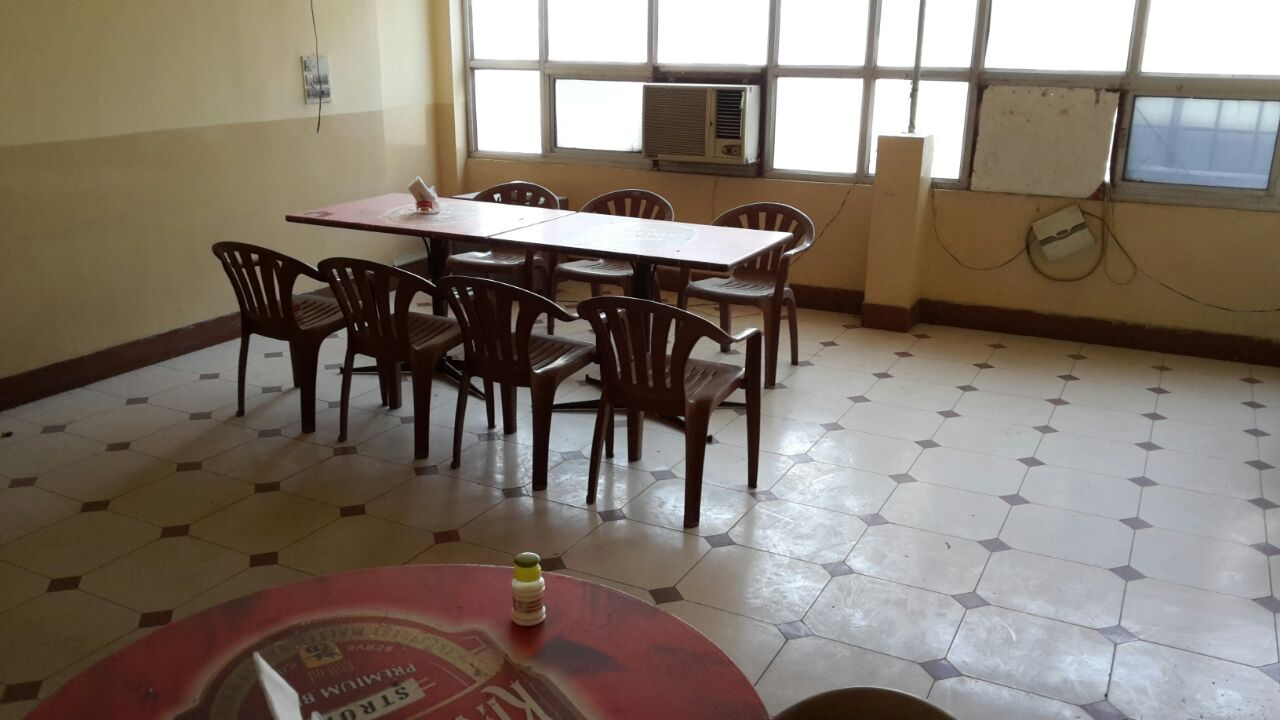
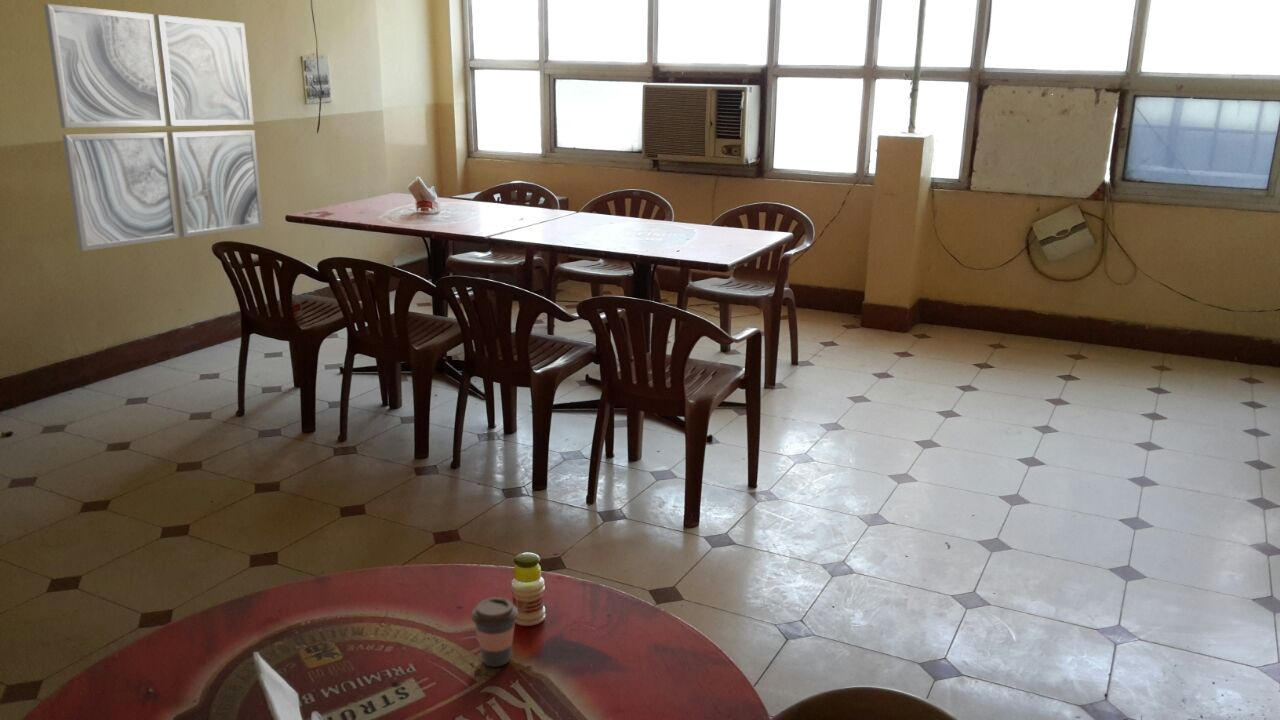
+ coffee cup (495, 633)
+ wall art (168, 132)
